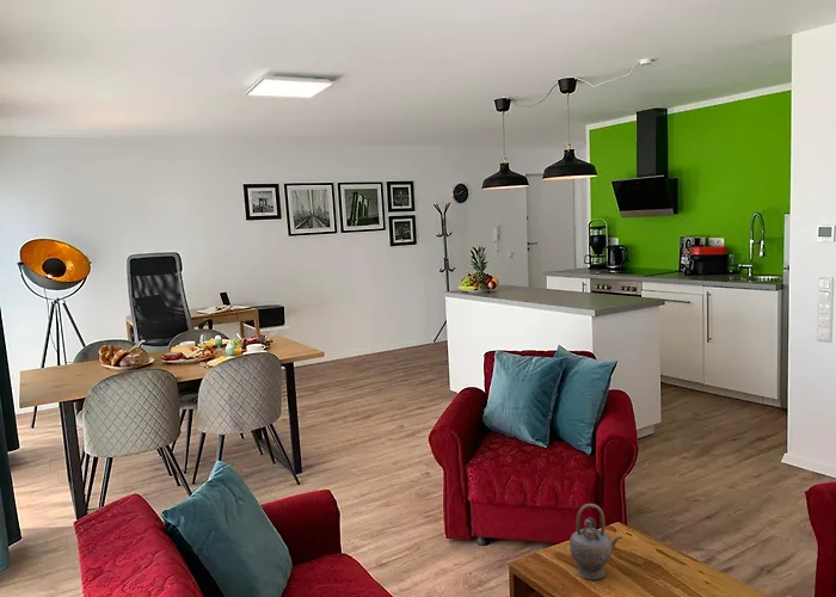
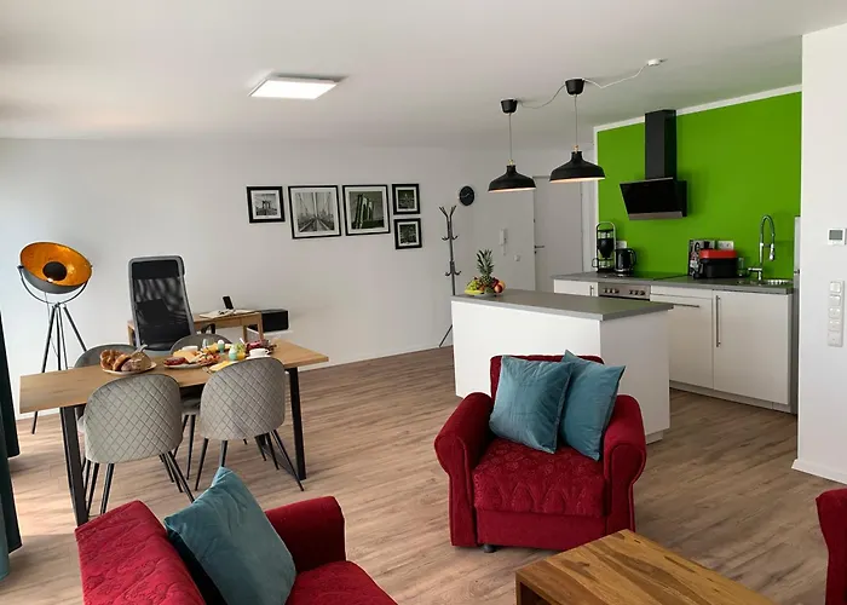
- teapot (595, 540)
